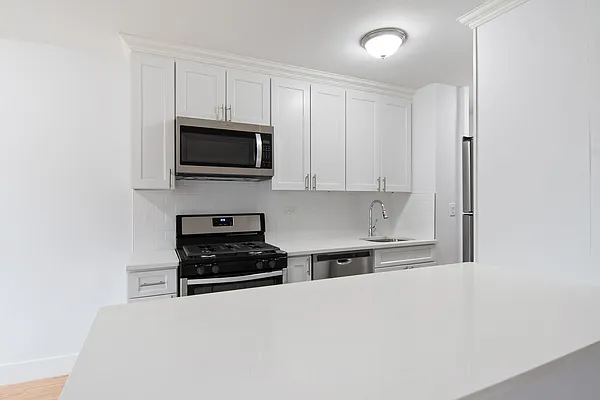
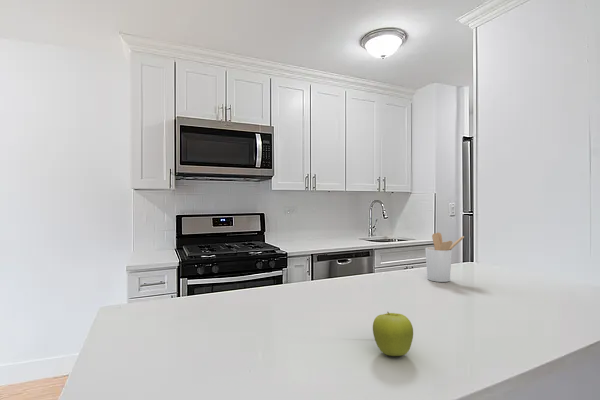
+ fruit (392, 333)
+ utensil holder (445, 256)
